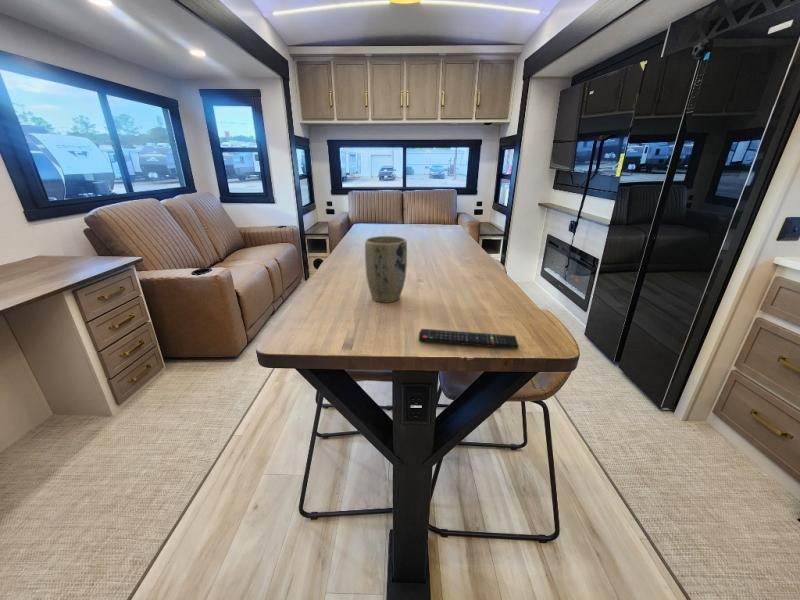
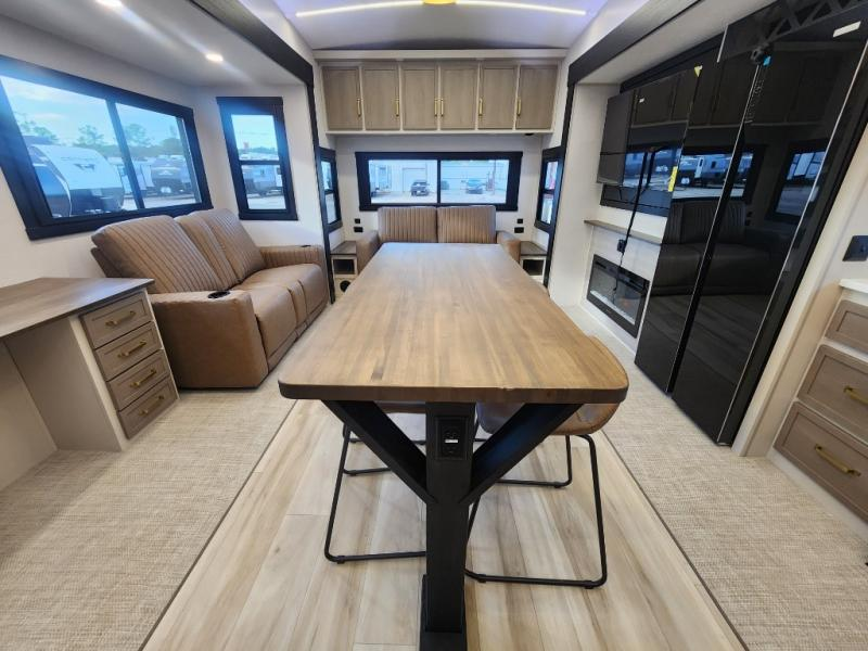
- plant pot (386, 269)
- remote control (466, 339)
